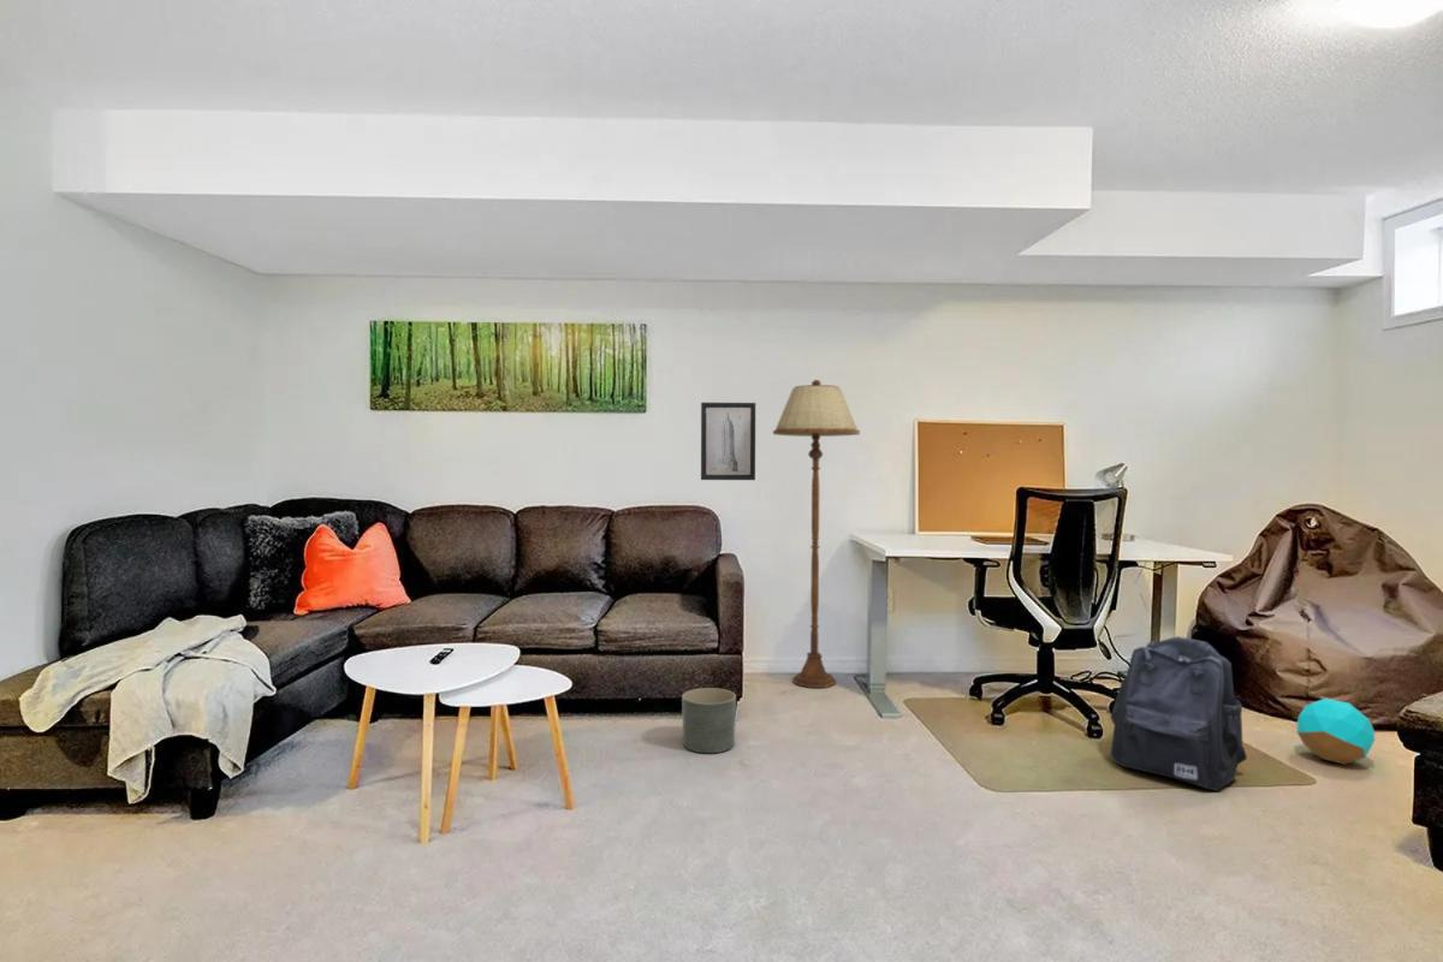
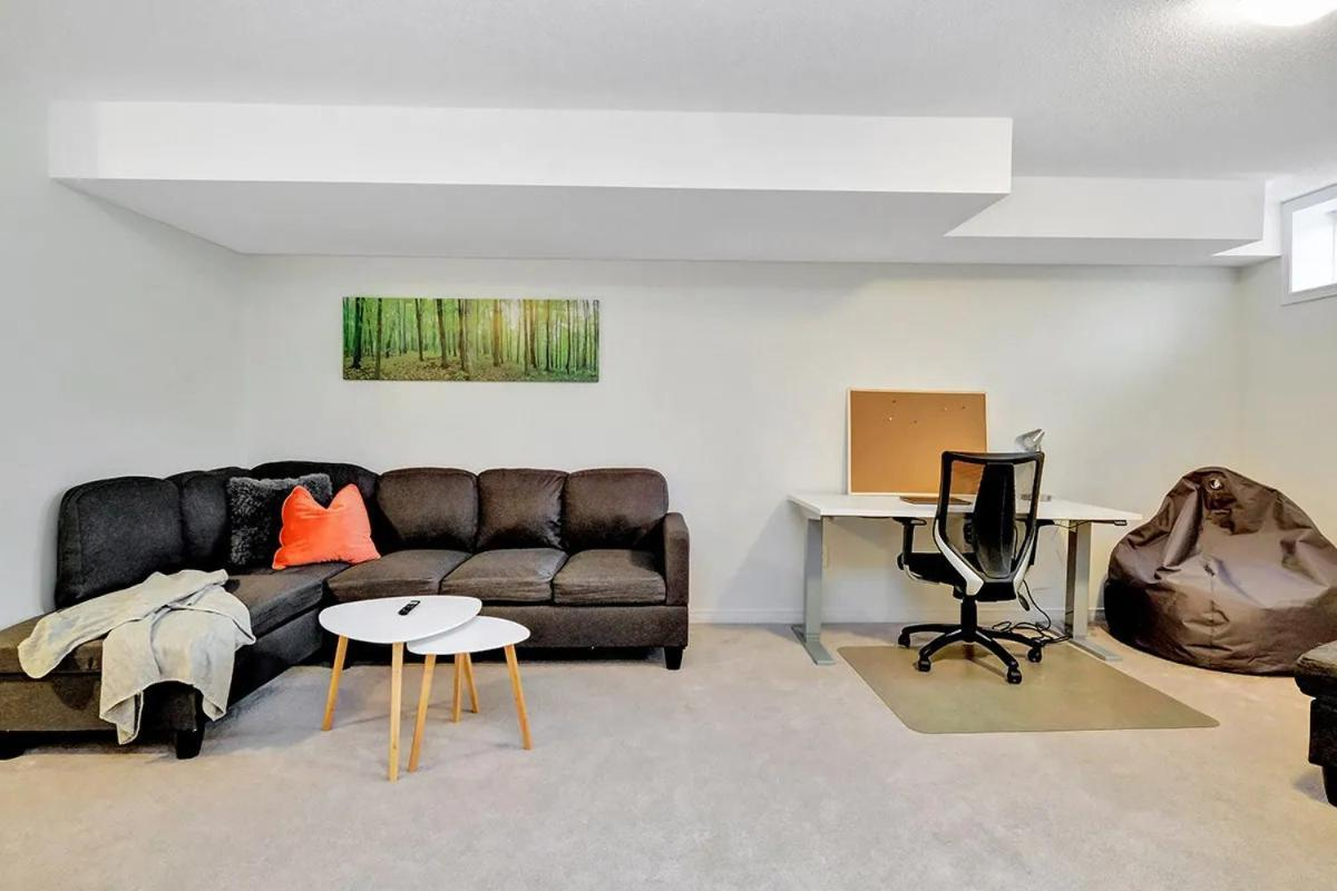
- planter (708, 719)
- wall art (728, 441)
- floor lamp (815, 530)
- ball (1334, 730)
- backpack (1176, 705)
